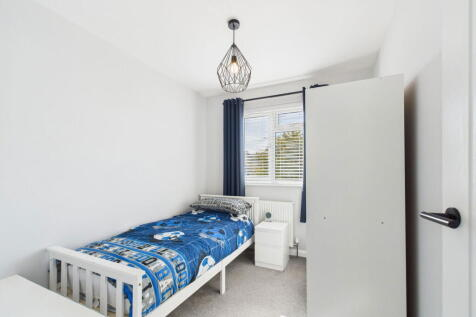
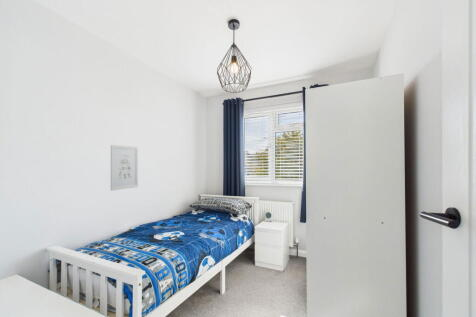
+ wall art (125, 167)
